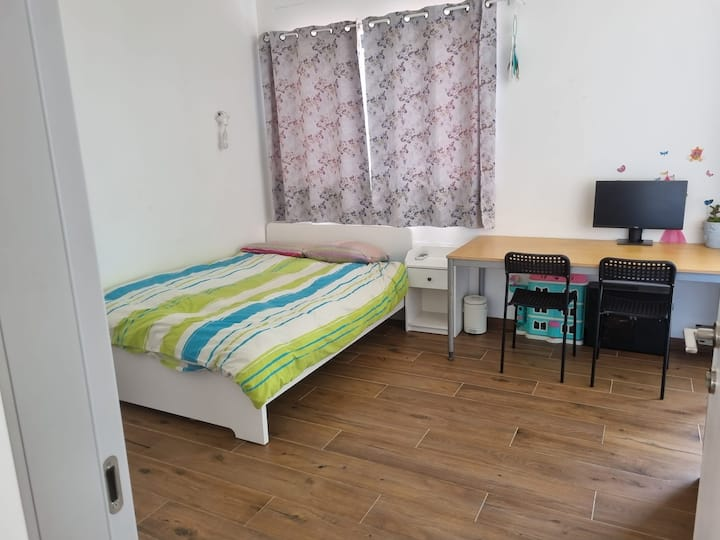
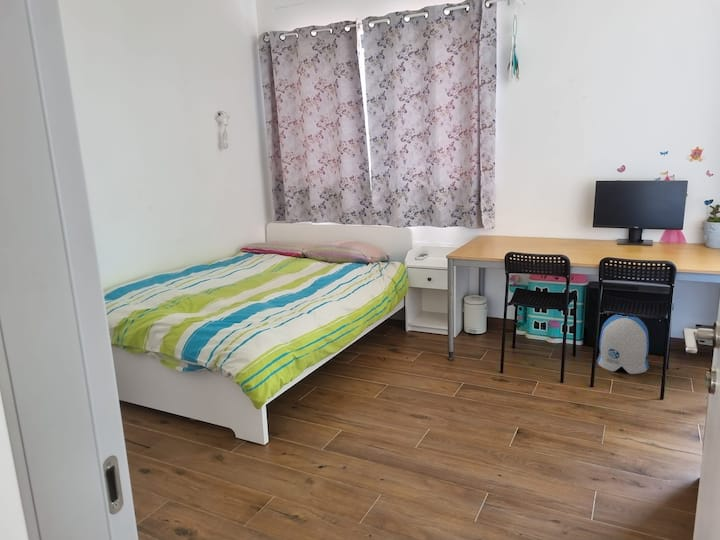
+ sun visor (624, 339)
